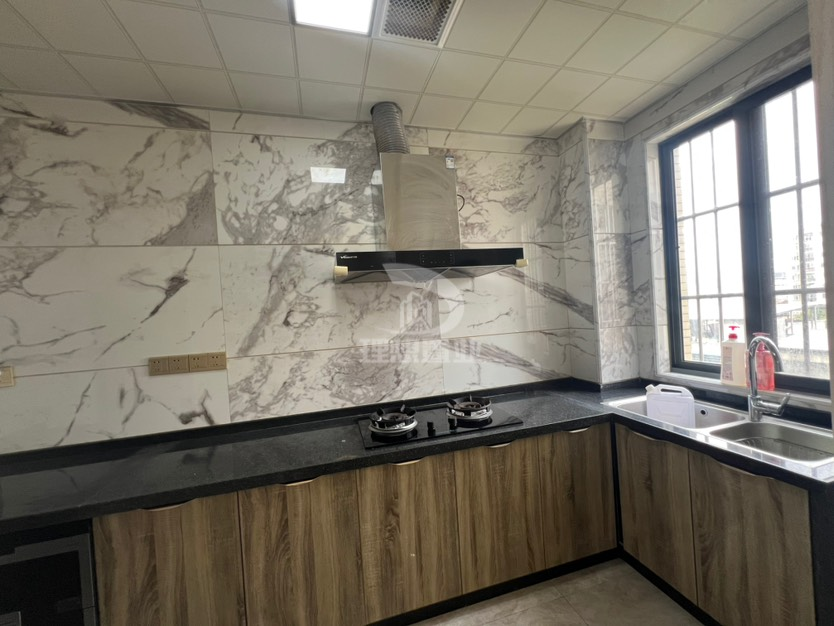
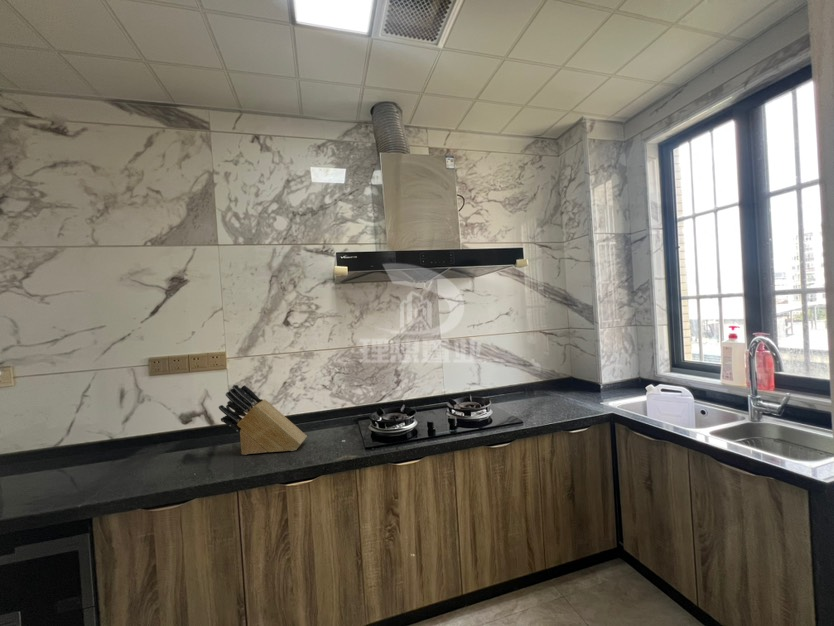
+ knife block (263, 415)
